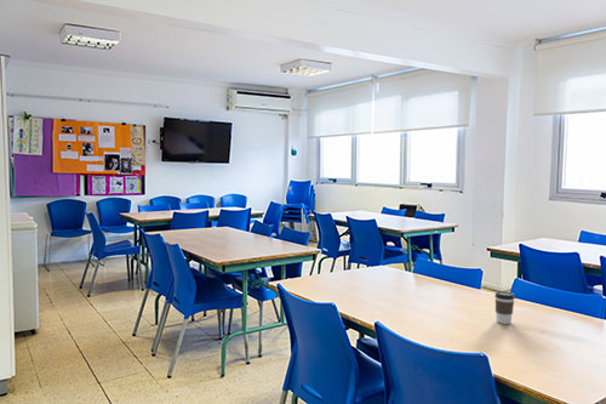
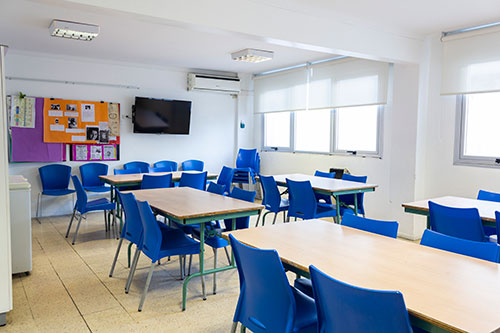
- coffee cup (504, 307)
